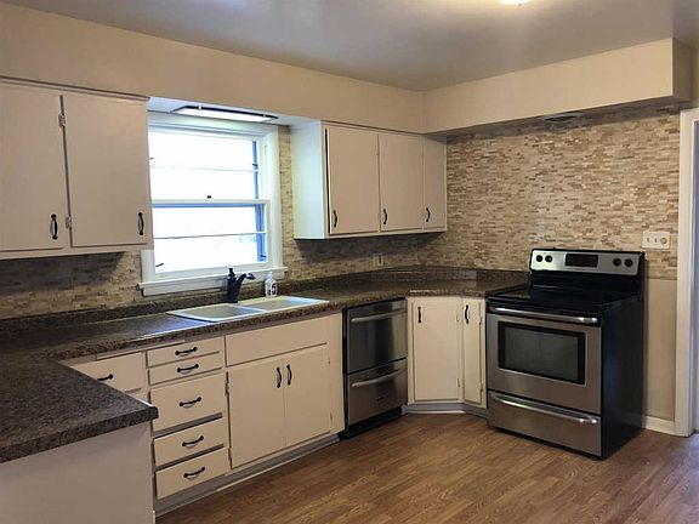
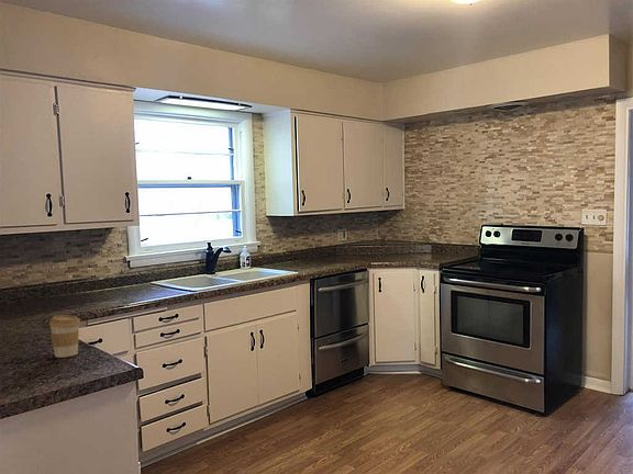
+ coffee cup (65, 335)
